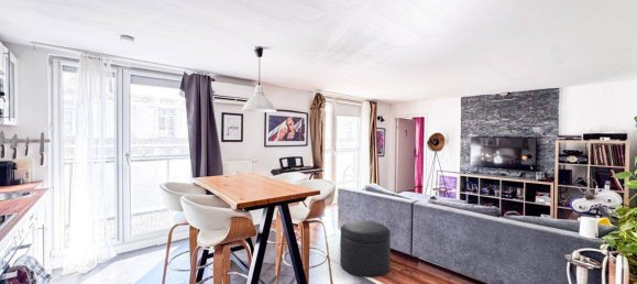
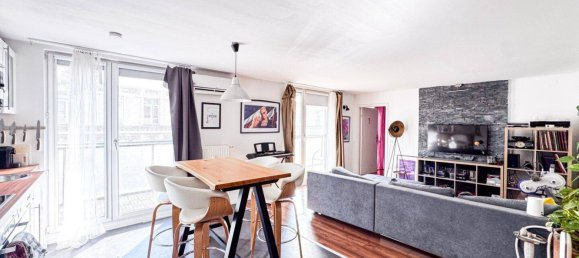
- ottoman (364, 245)
